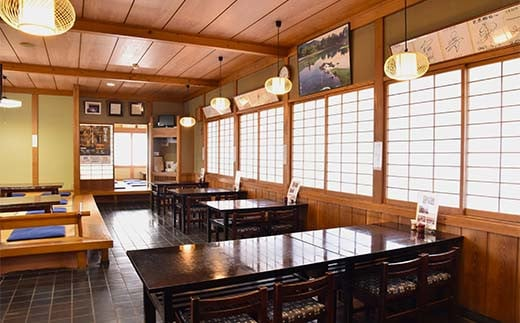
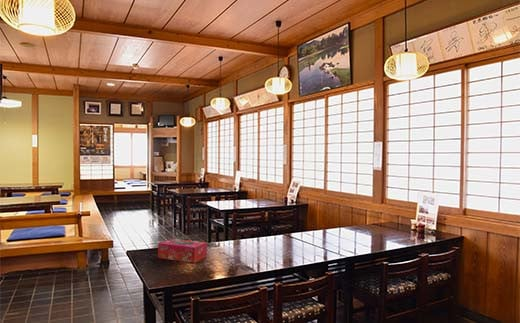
+ tissue box (182, 250)
